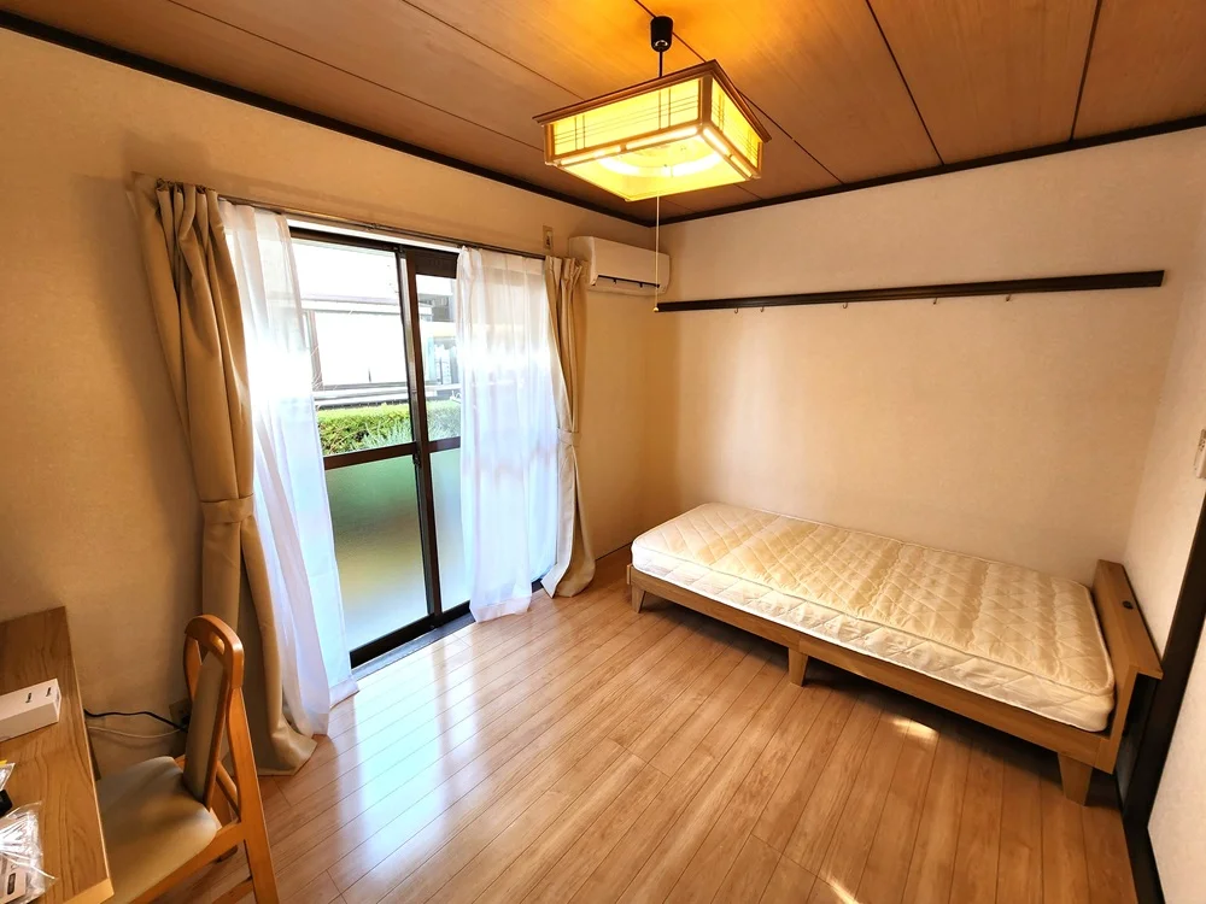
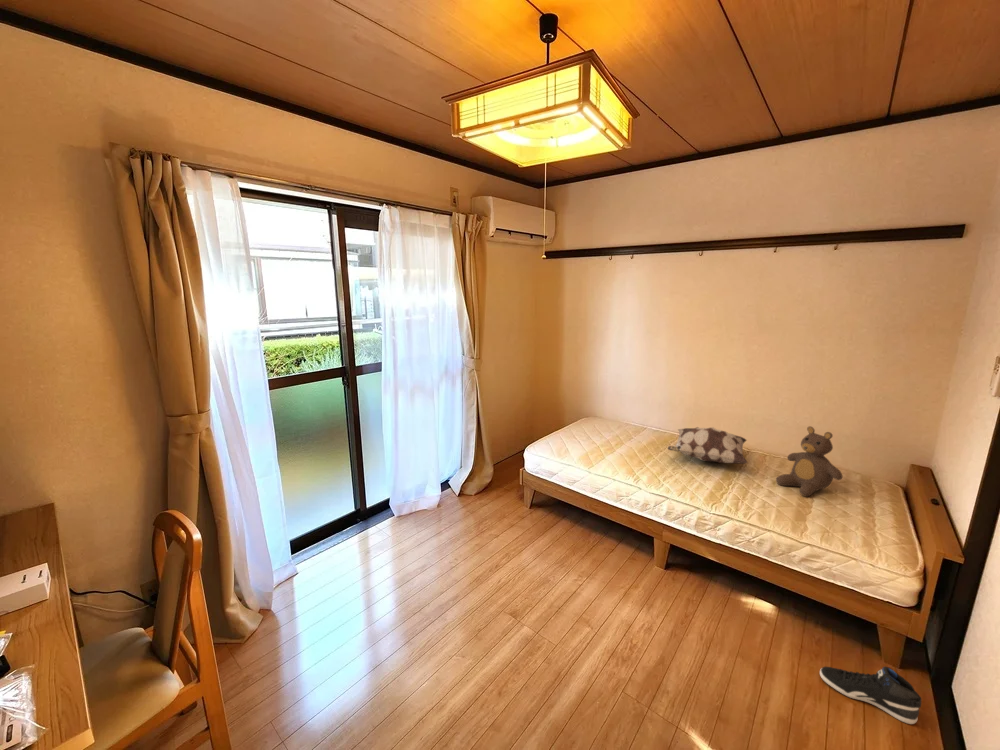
+ decorative pillow (708, 444)
+ teddy bear (808, 459)
+ sneaker (868, 679)
